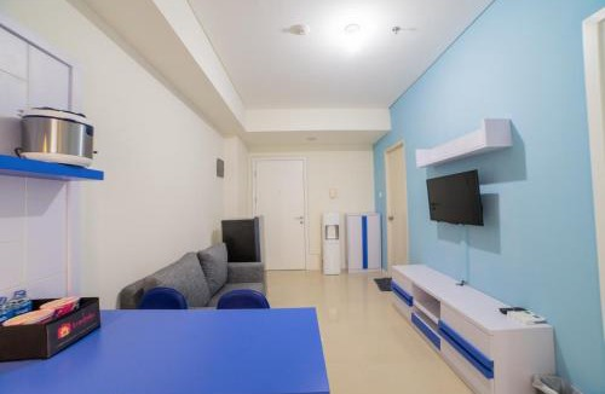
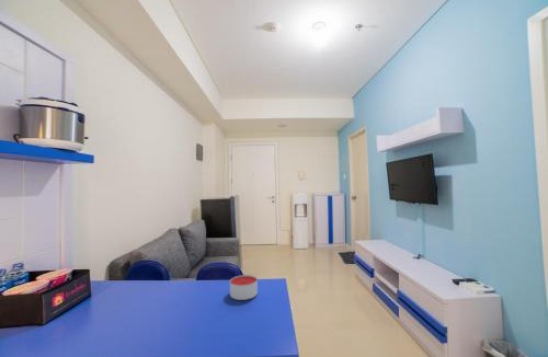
+ candle (243, 286)
